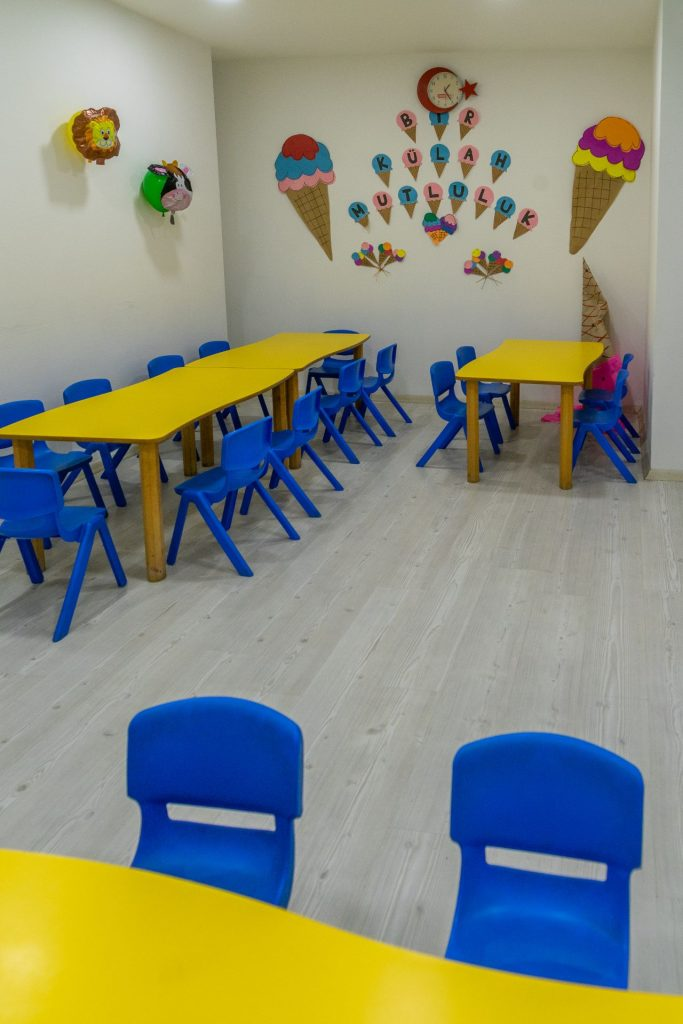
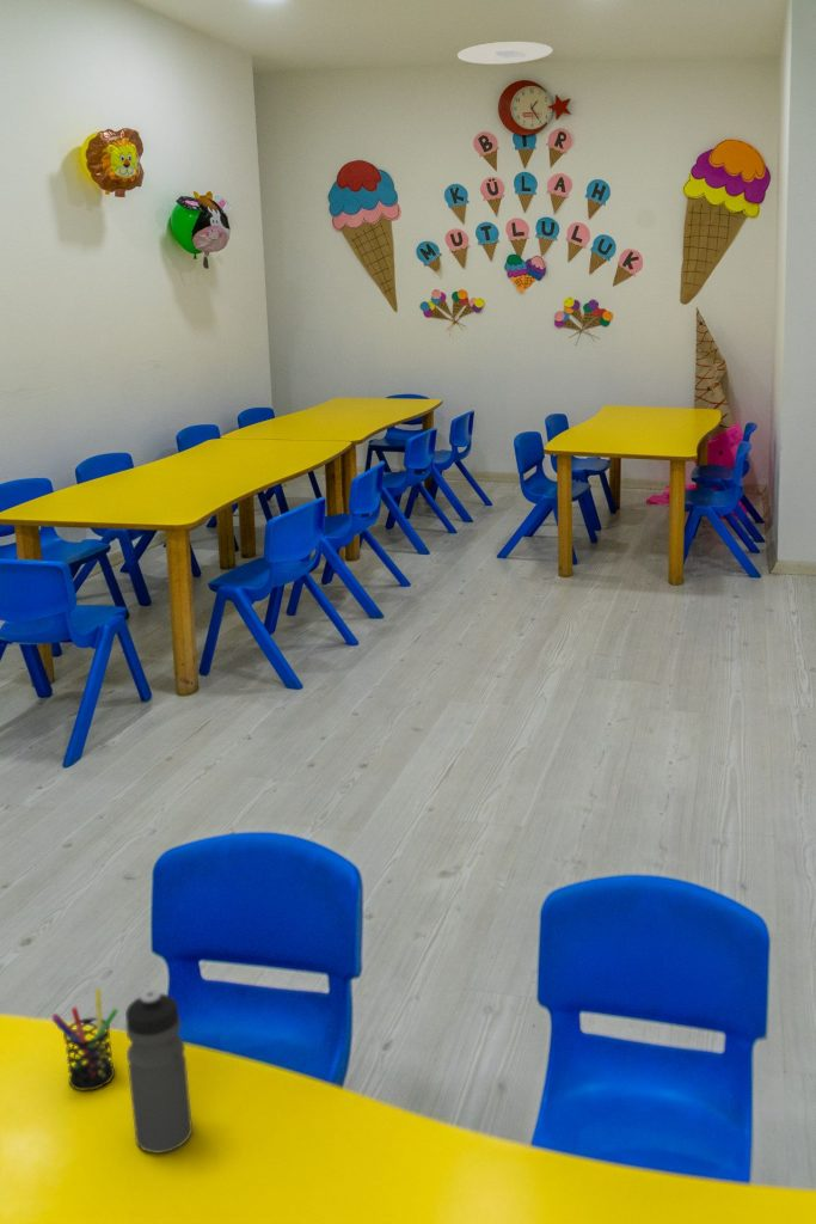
+ pen holder (91, 1039)
+ water bottle (157, 1066)
+ ceiling light (504, 48)
